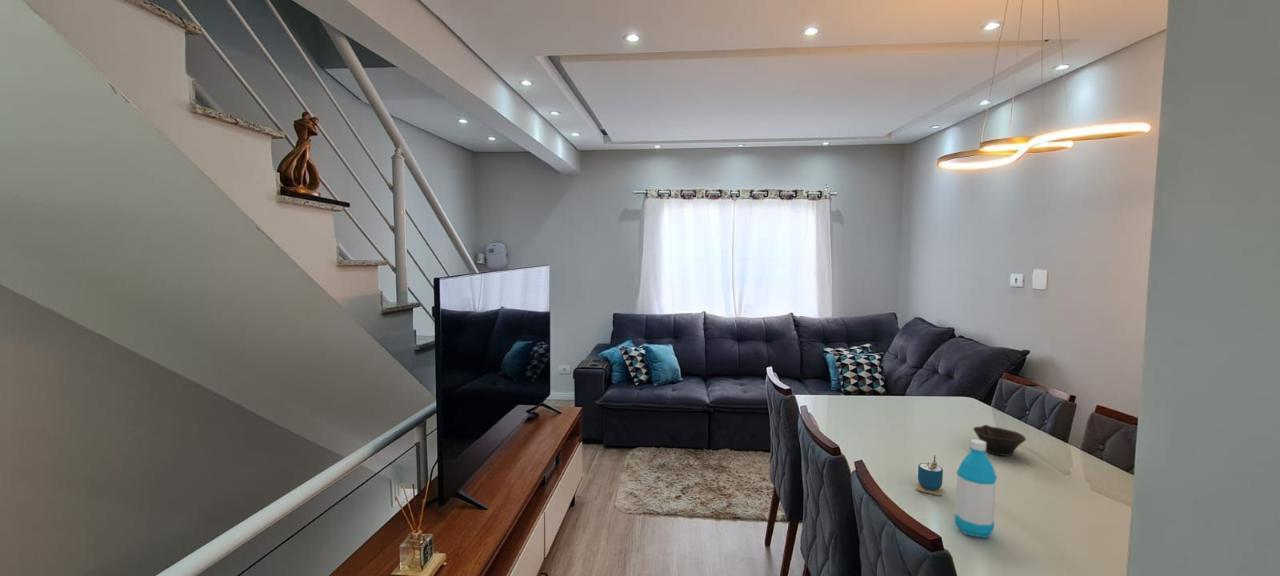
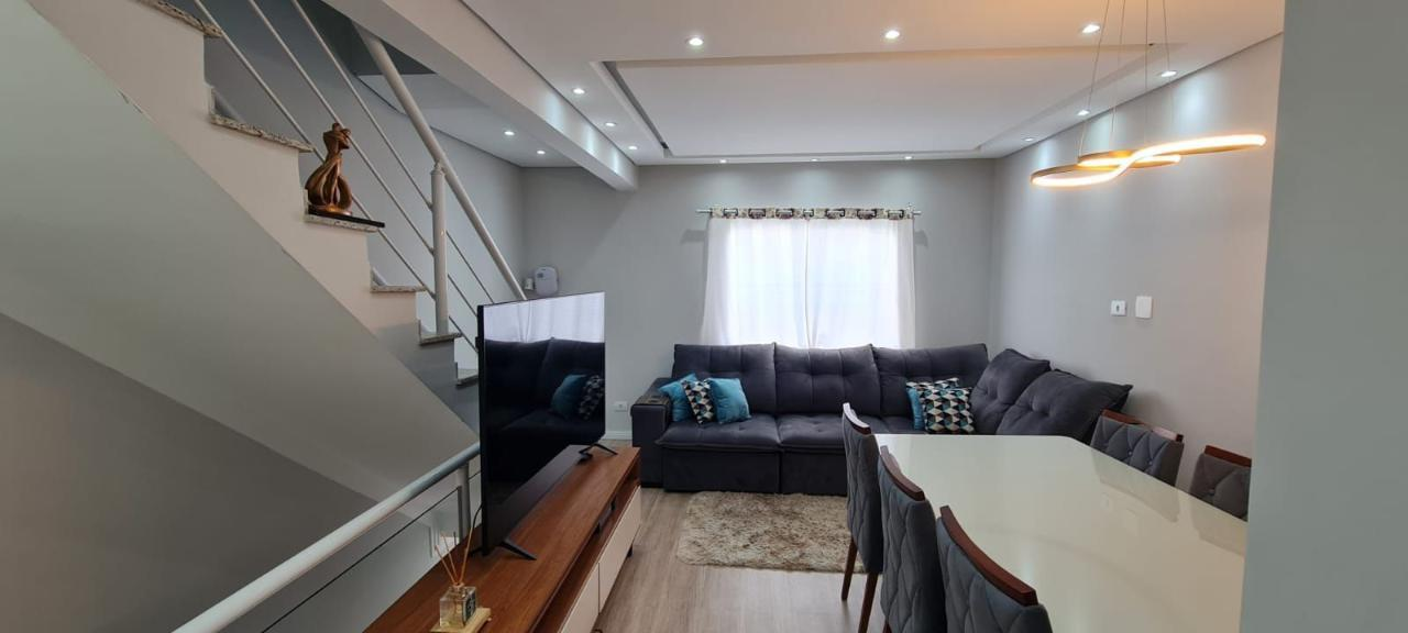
- bowl (998, 441)
- cup (930, 470)
- water bottle (975, 486)
